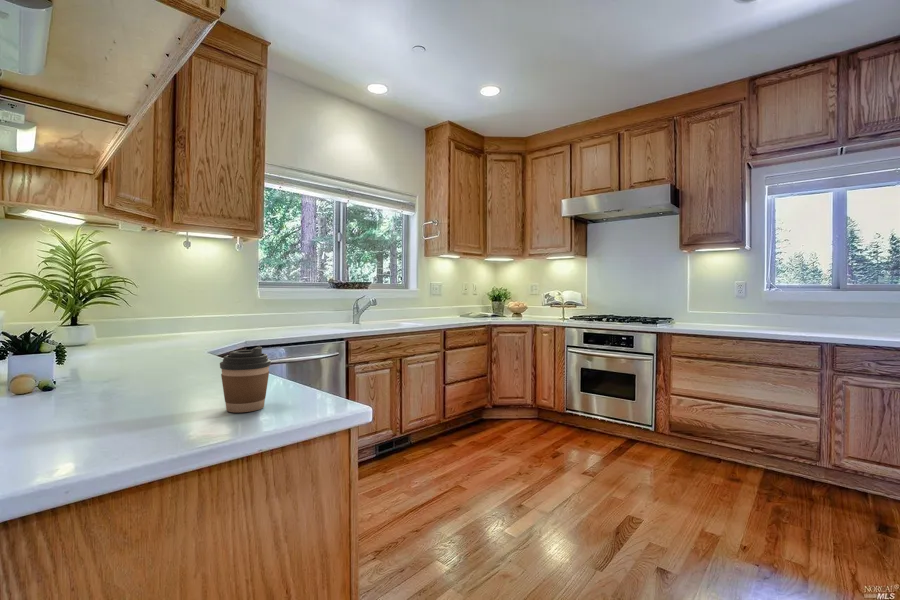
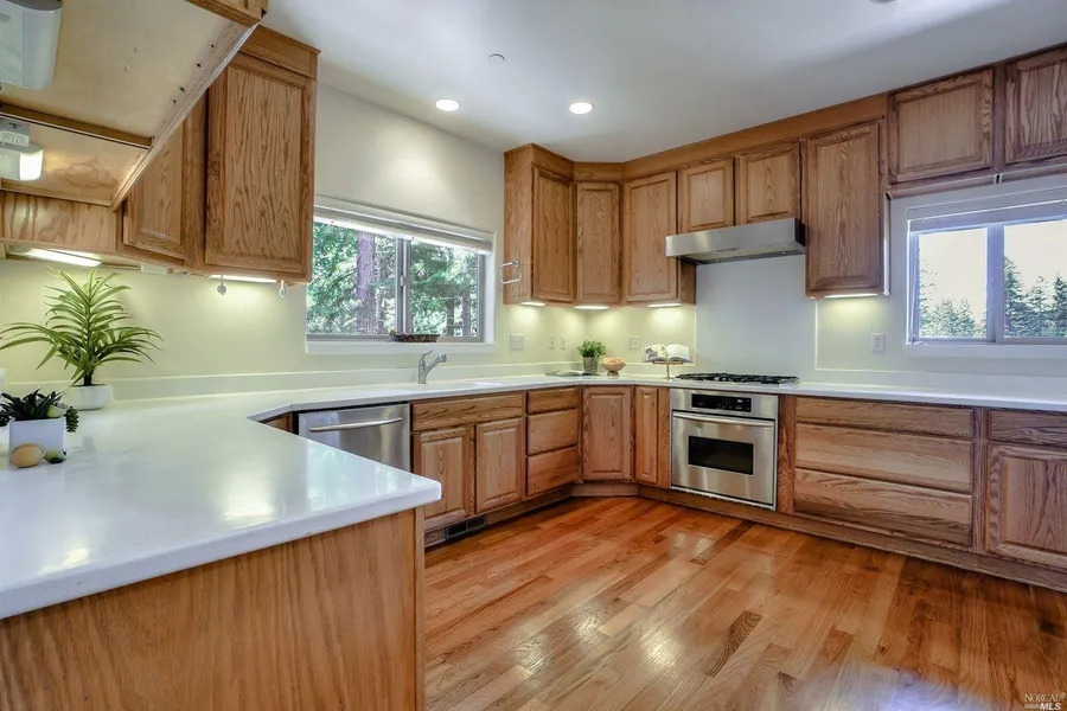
- coffee cup (245, 377)
